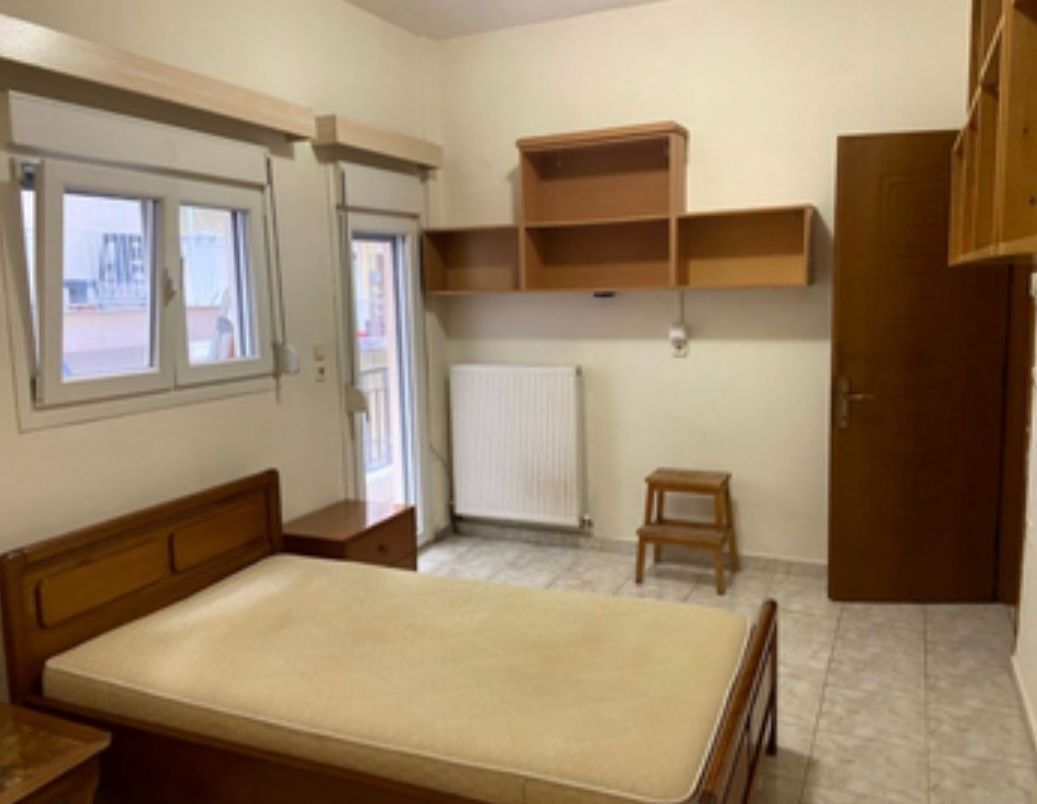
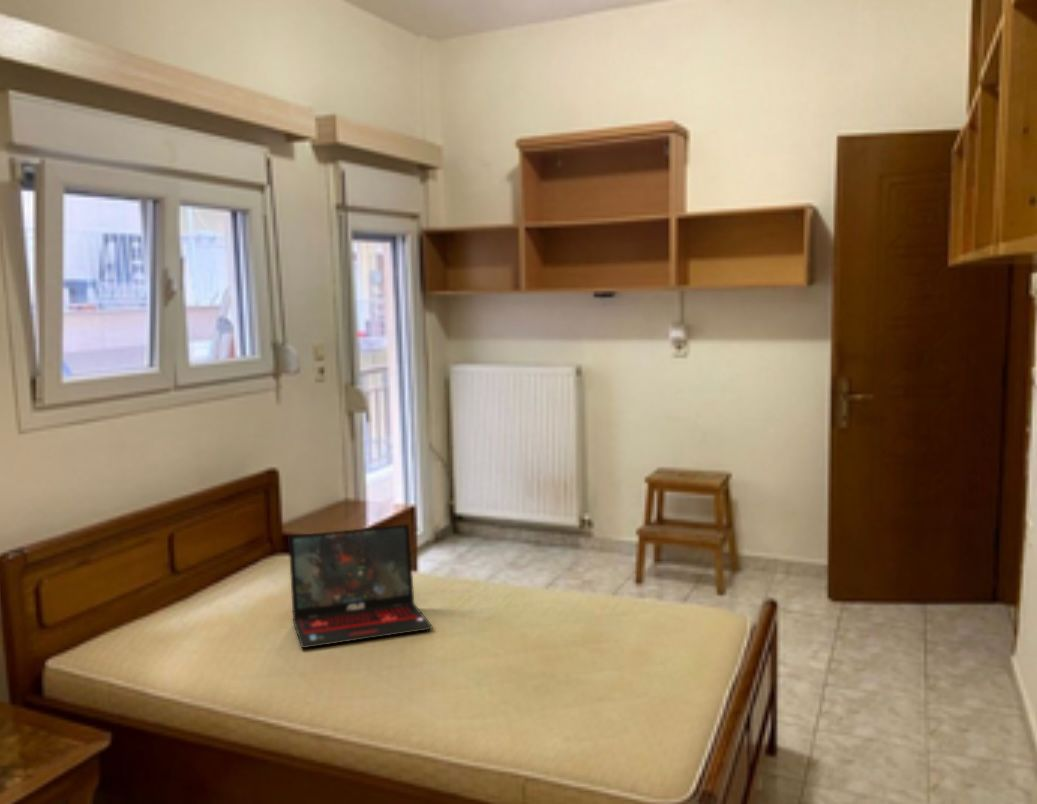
+ laptop (359, 582)
